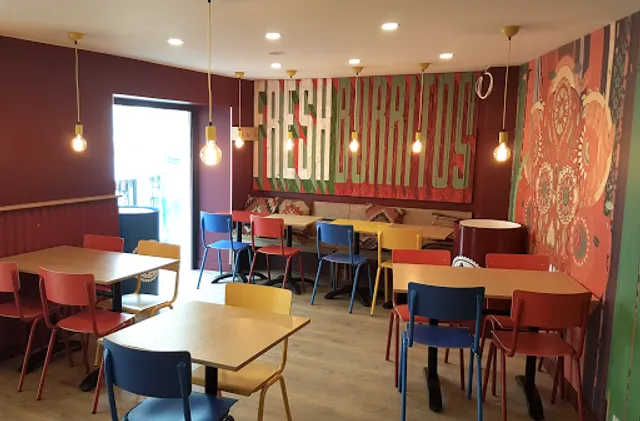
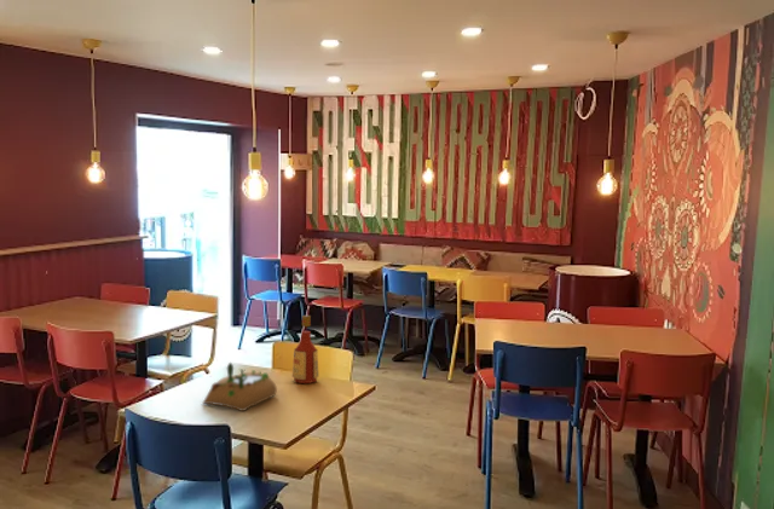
+ bottle (305, 348)
+ succulent planter (241, 378)
